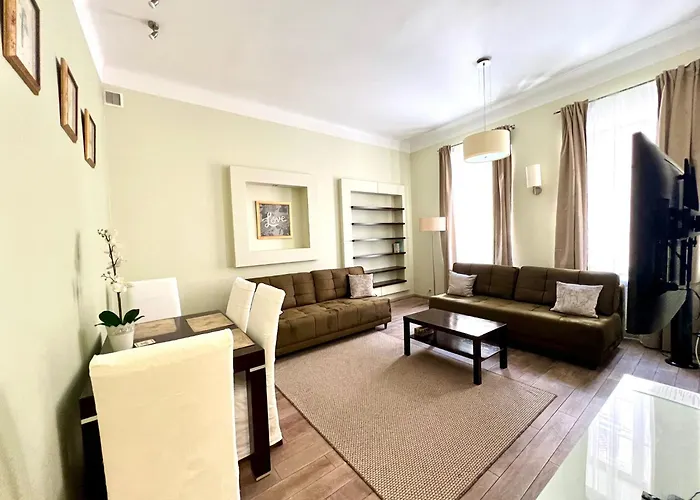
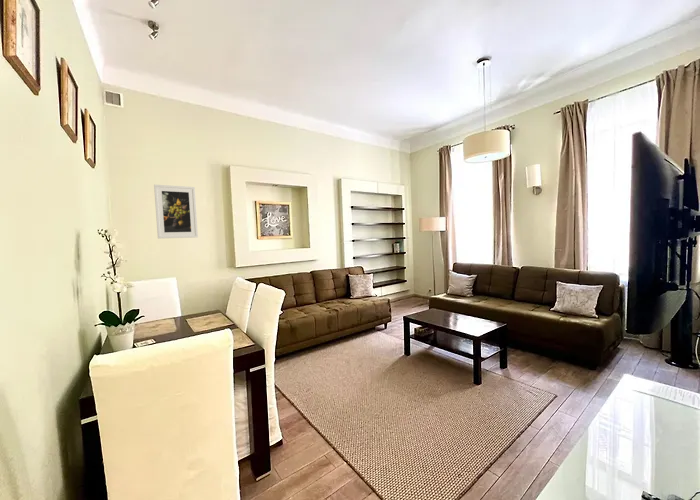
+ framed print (176, 212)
